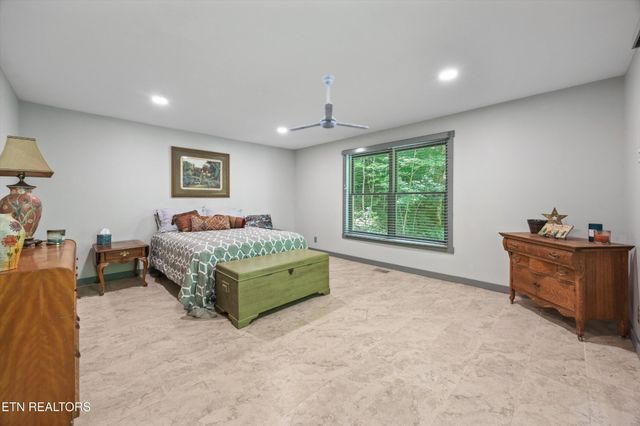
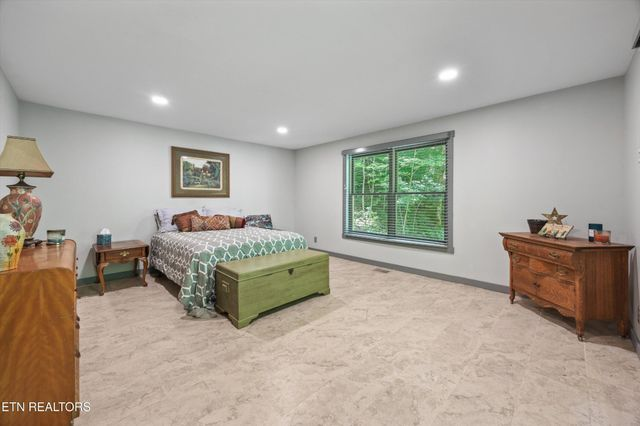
- ceiling fan (328, 97)
